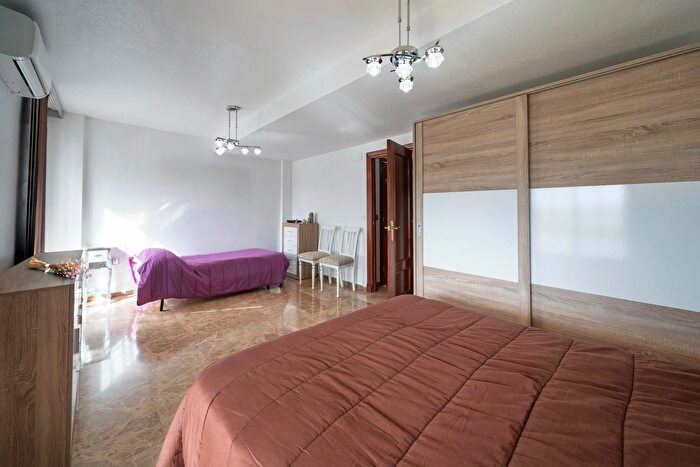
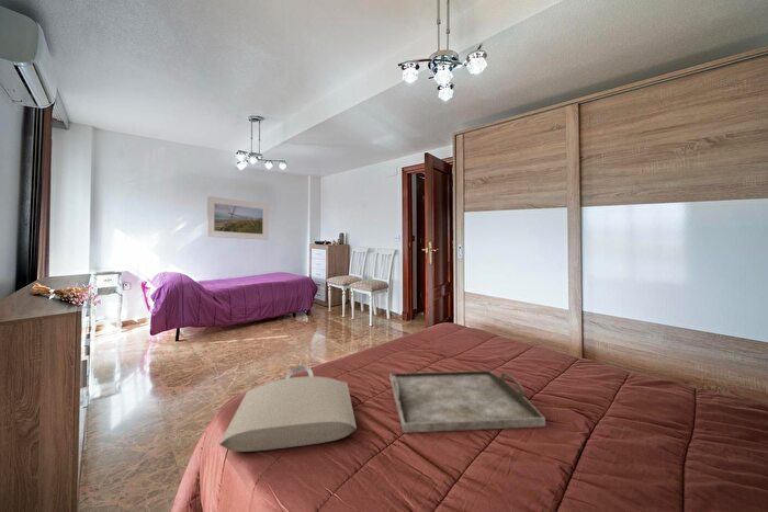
+ tote bag (296, 398)
+ serving tray (454, 388)
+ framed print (239, 219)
